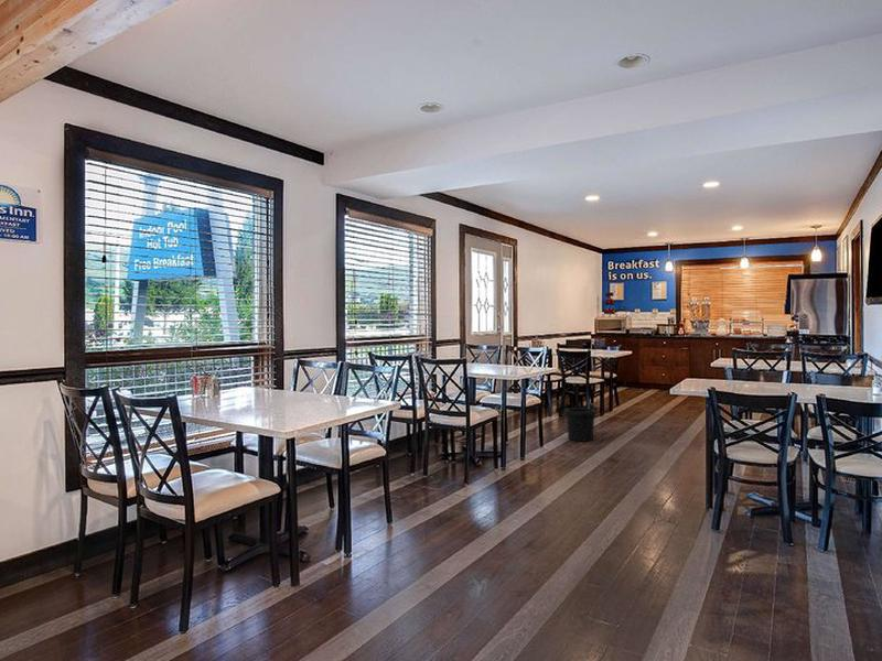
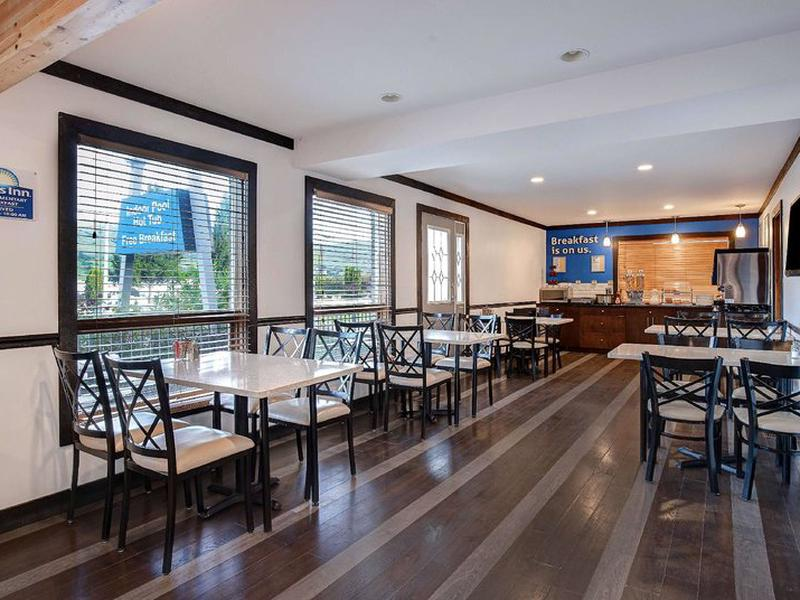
- trash can (580, 424)
